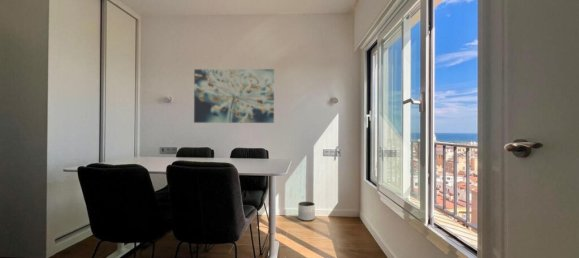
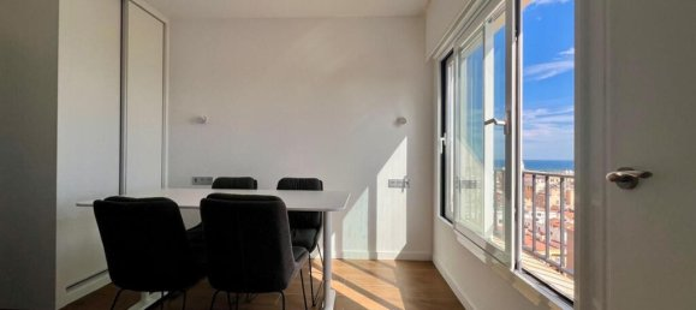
- planter (306, 211)
- wall art (234, 96)
